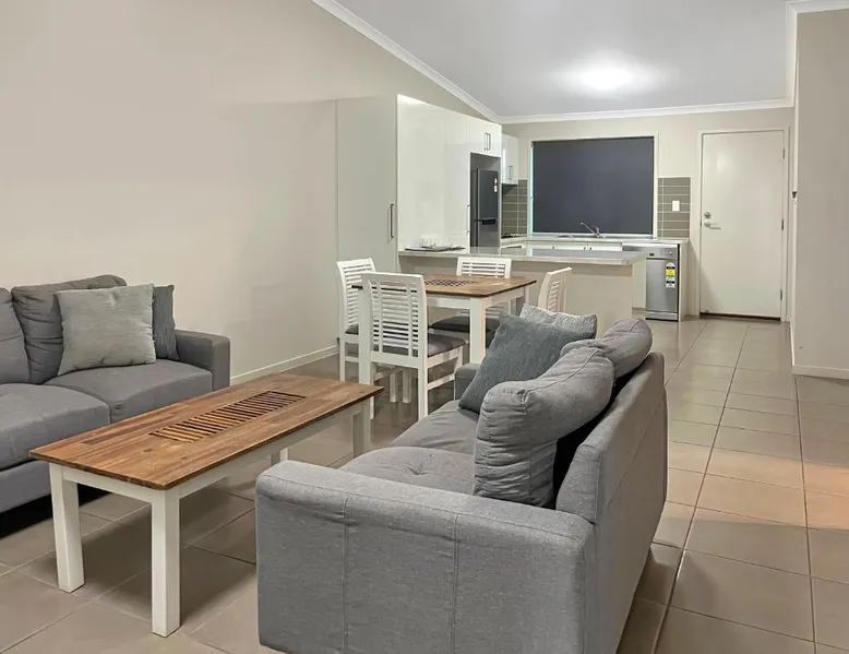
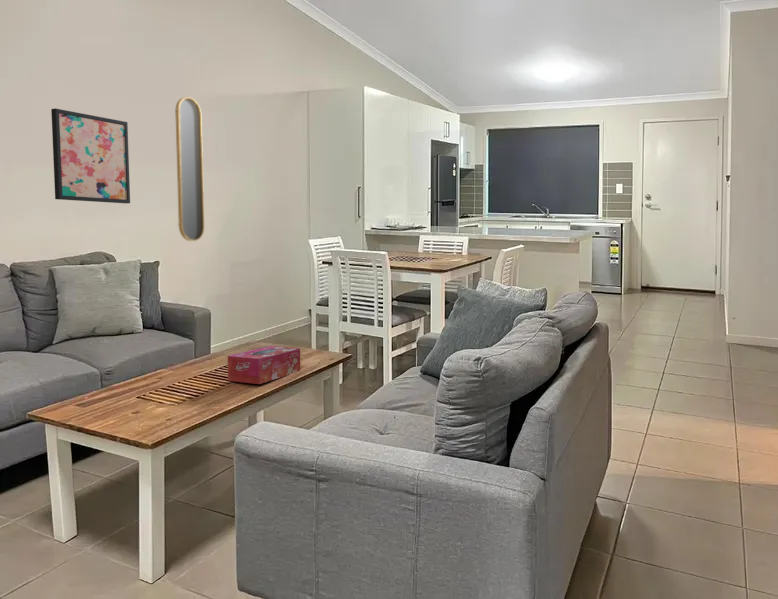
+ wall art (93, 158)
+ home mirror (190, 170)
+ tissue box (265, 363)
